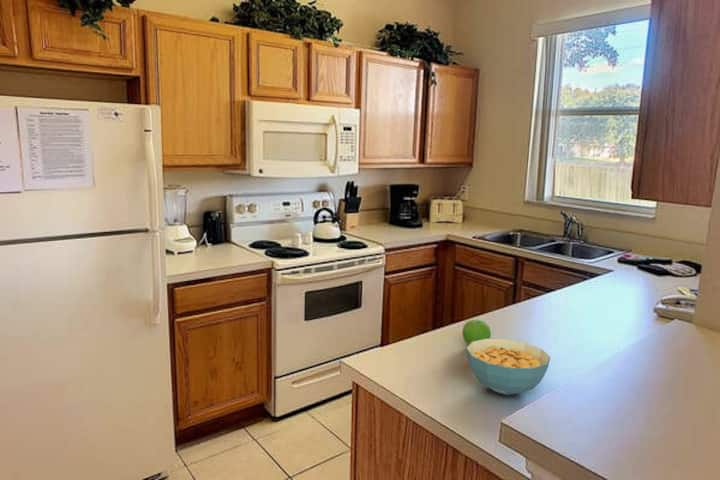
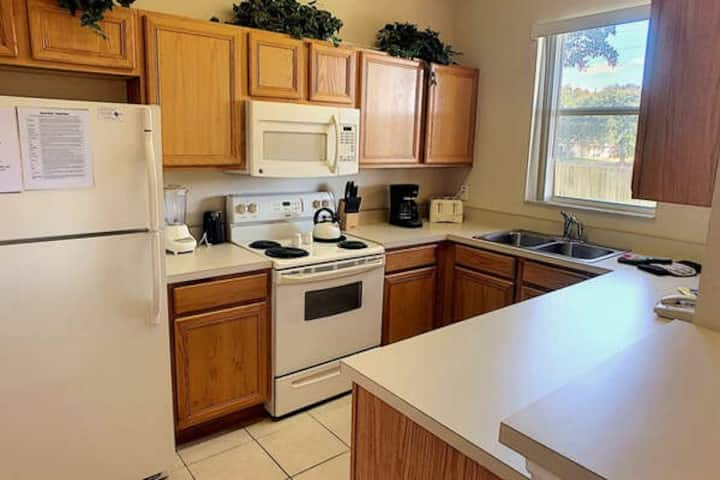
- fruit (476, 334)
- cereal bowl (506, 371)
